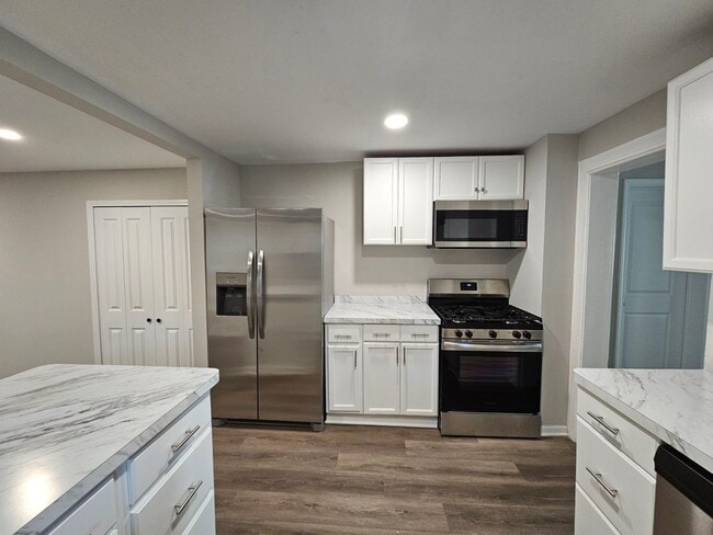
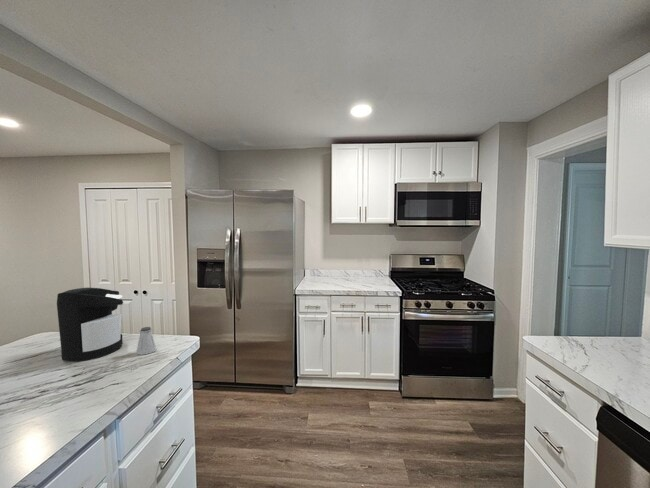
+ saltshaker (146, 339)
+ coffee maker (95, 317)
